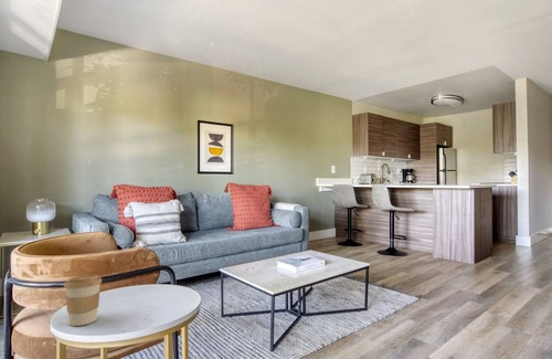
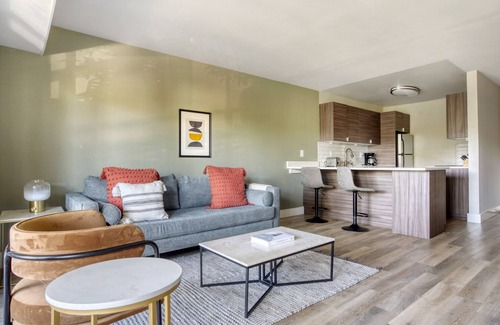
- coffee cup (83, 297)
